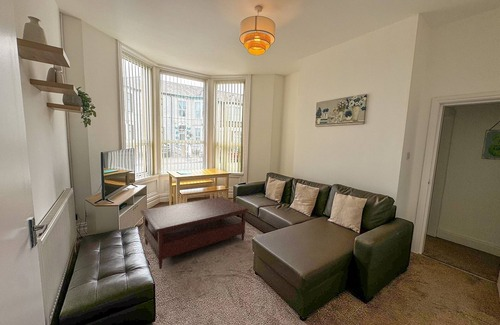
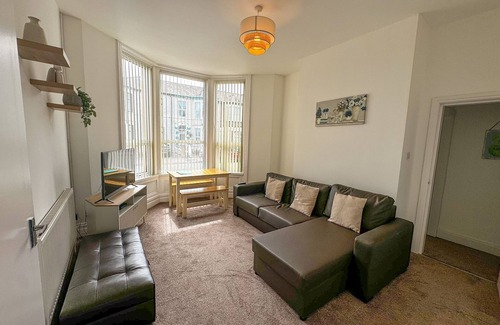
- coffee table (196, 226)
